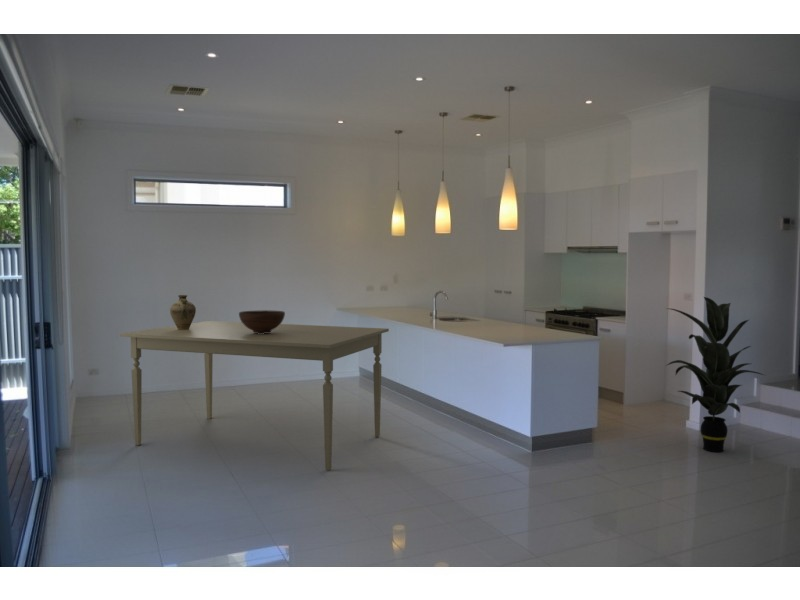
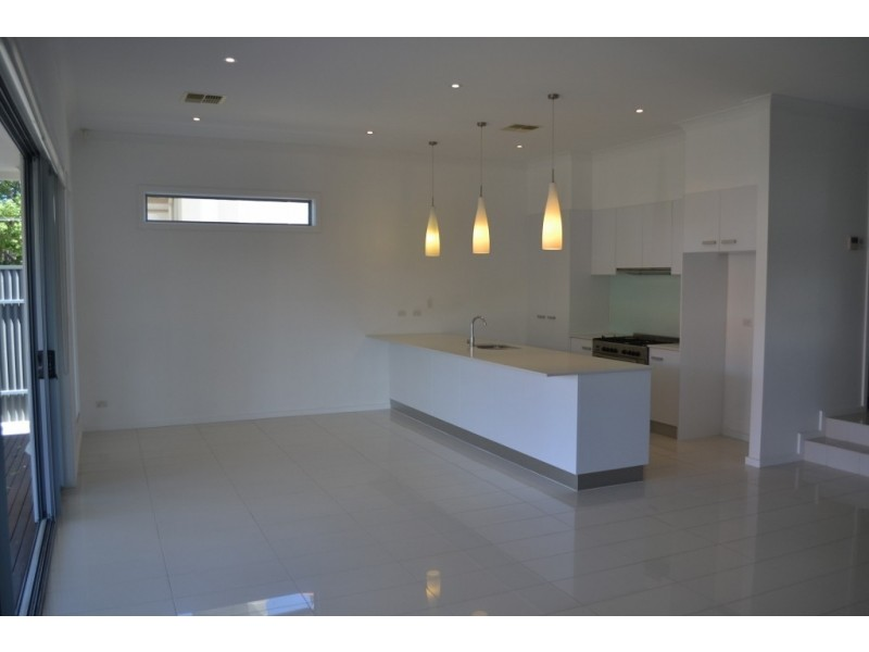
- dining table (260, 356)
- fruit bowl (262, 322)
- jug (182, 311)
- indoor plant (708, 373)
